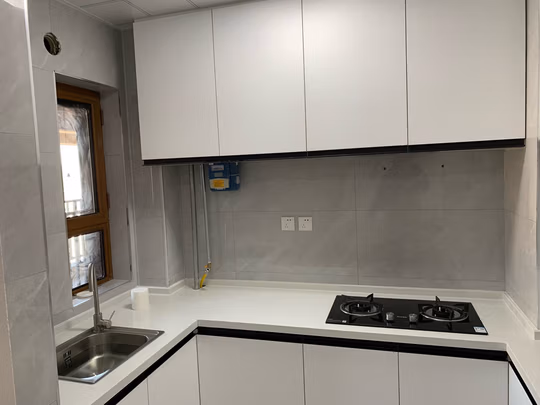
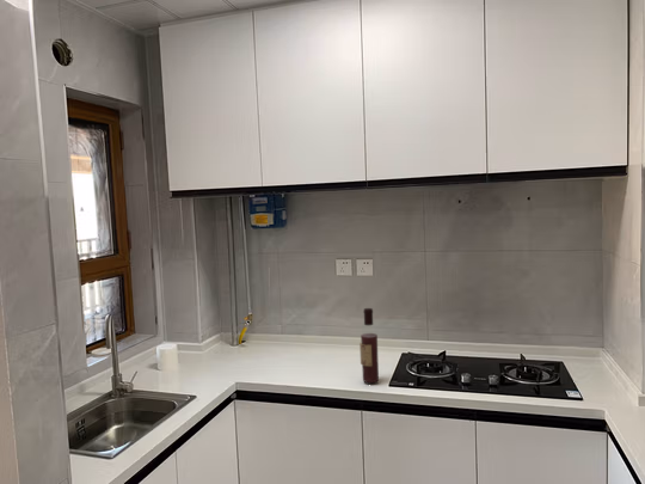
+ wine bottle (369, 345)
